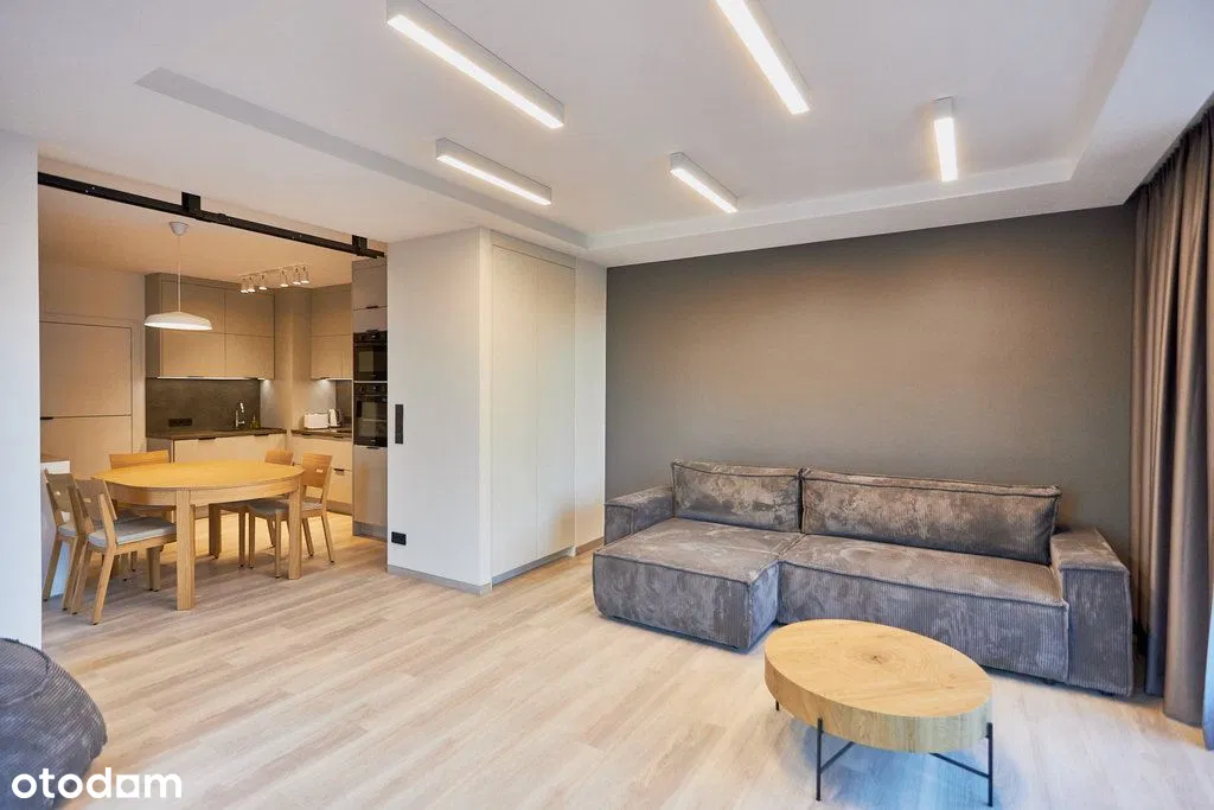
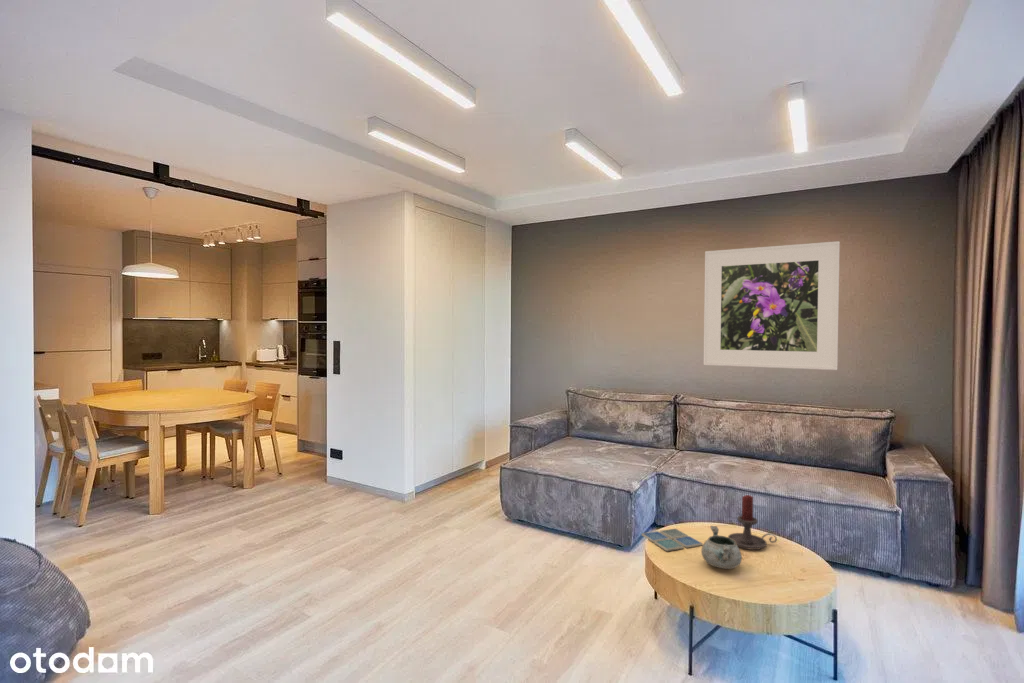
+ drink coaster (671, 539)
+ decorative bowl (721, 550)
+ candle holder (752, 519)
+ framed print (767, 307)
